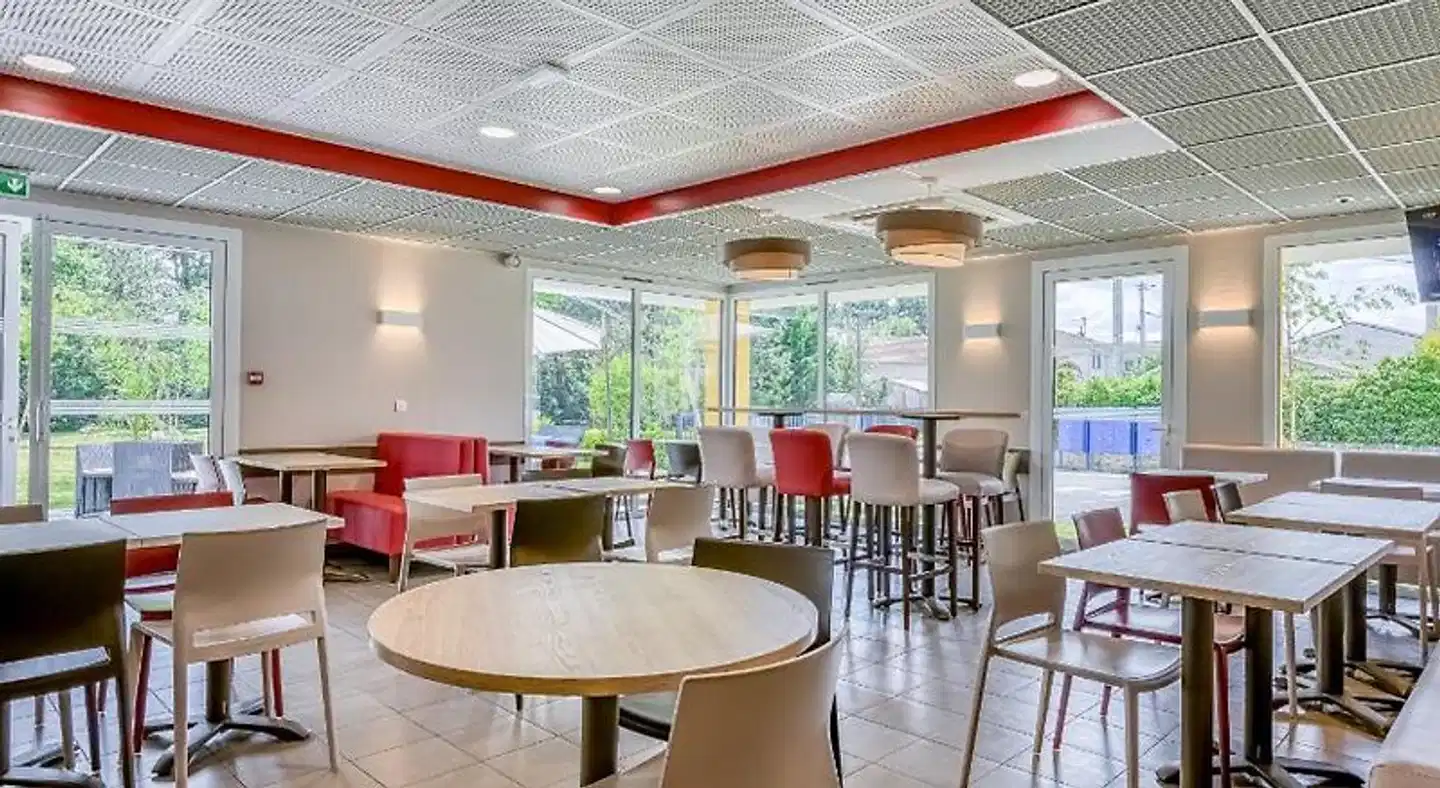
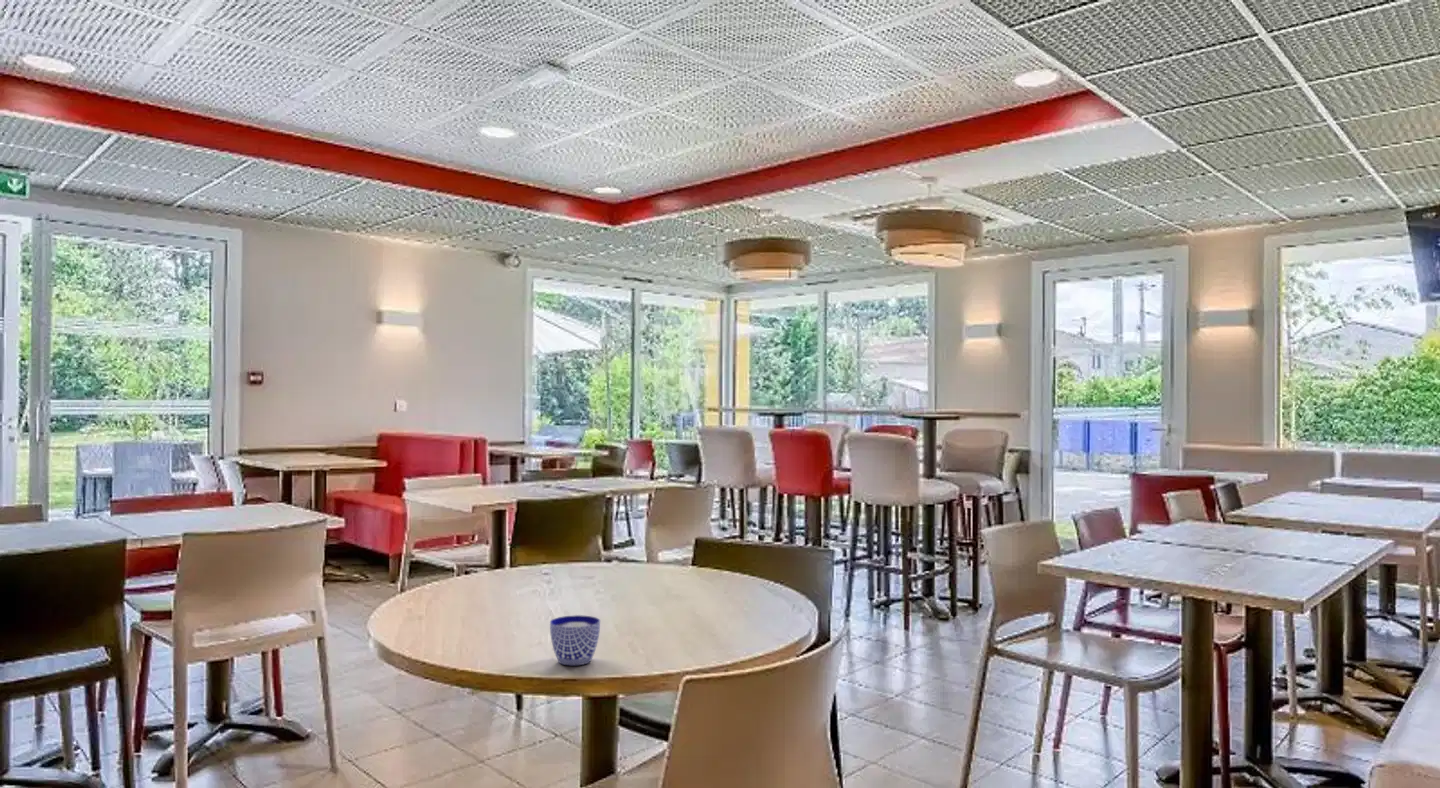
+ cup (576, 638)
